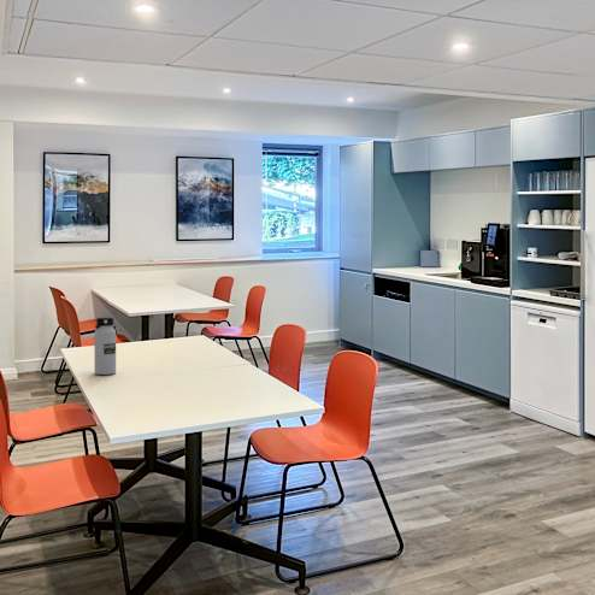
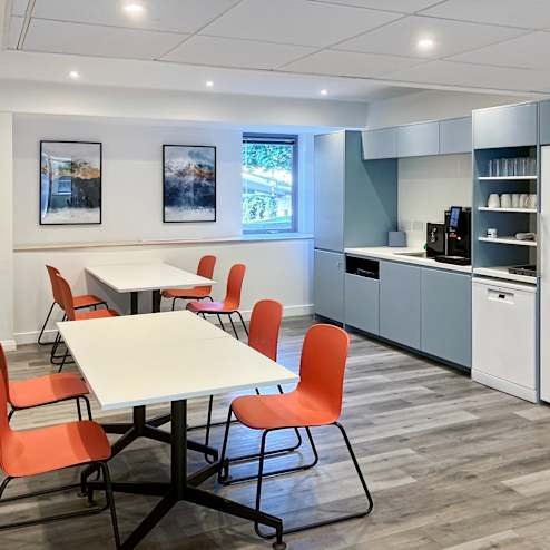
- water bottle (105, 344)
